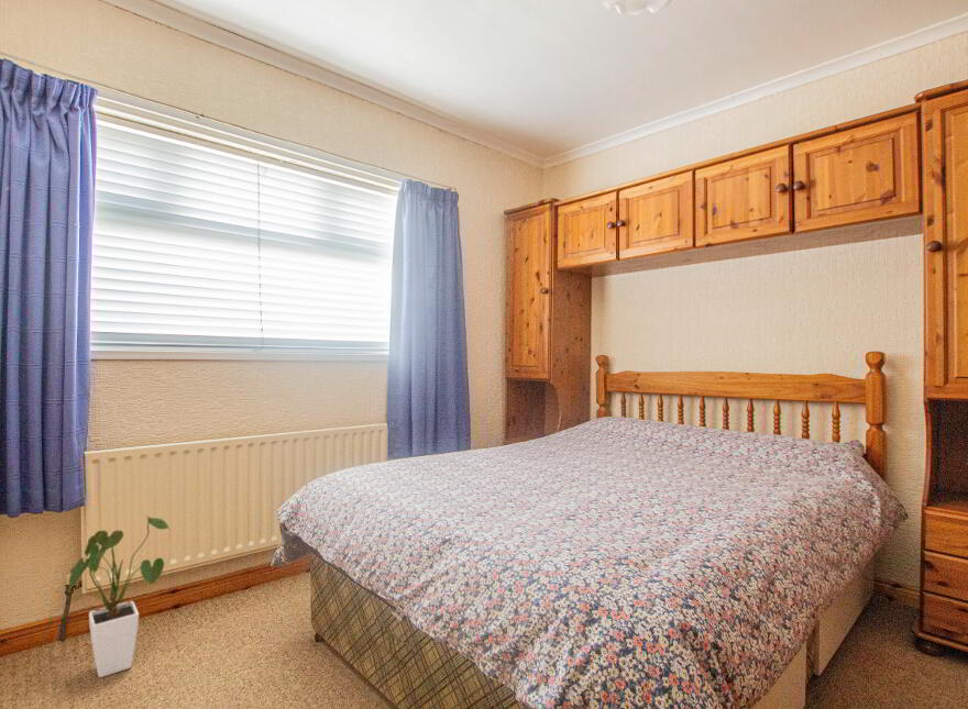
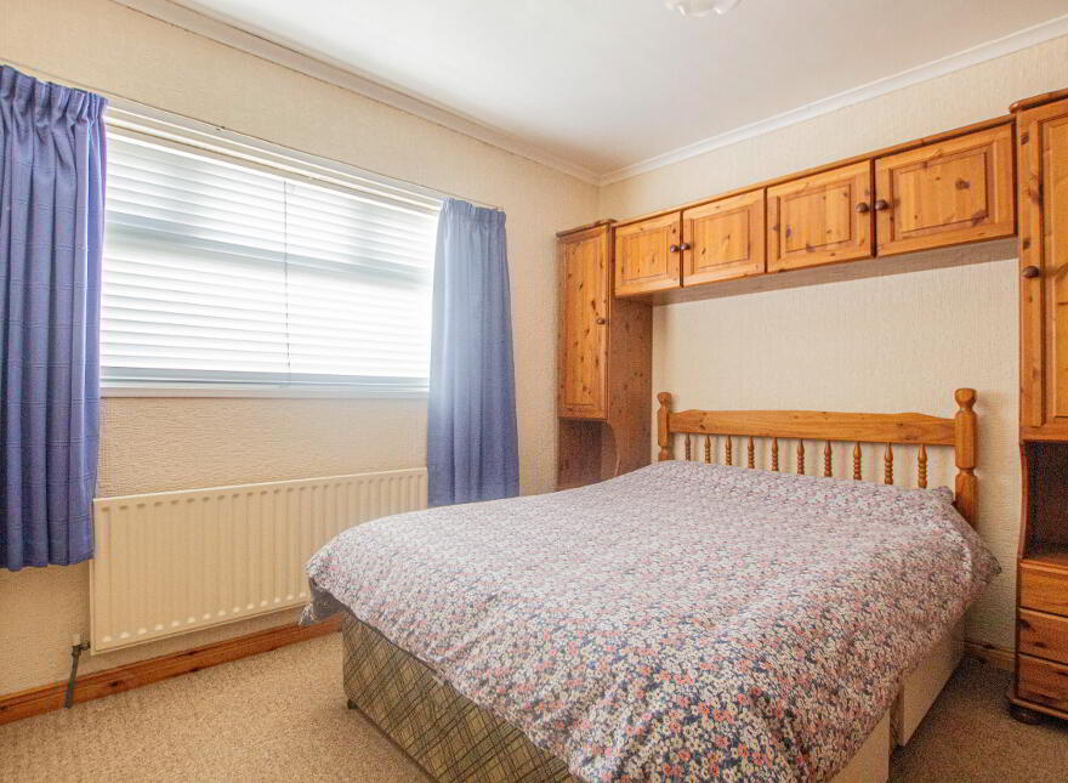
- house plant (123, 595)
